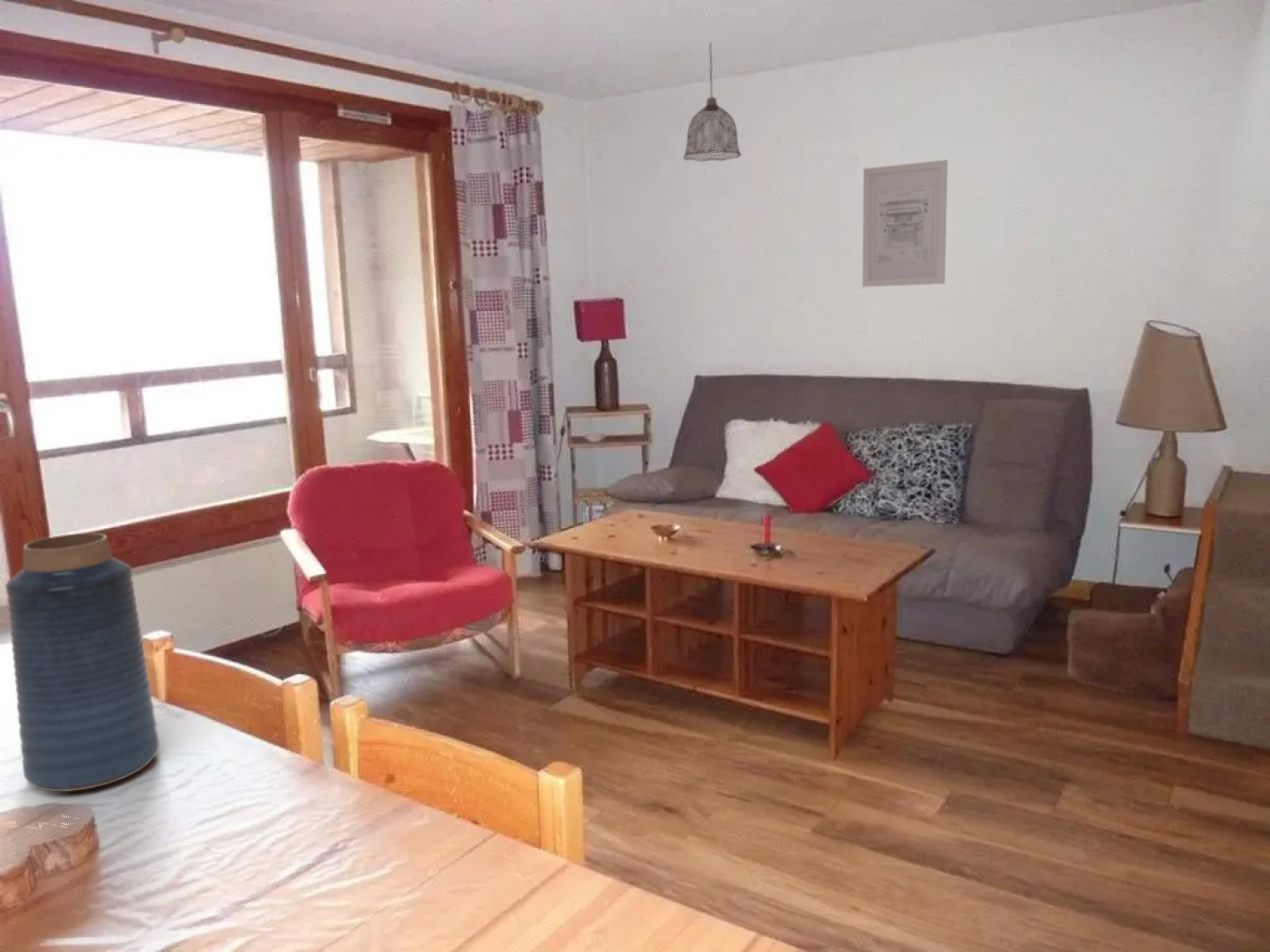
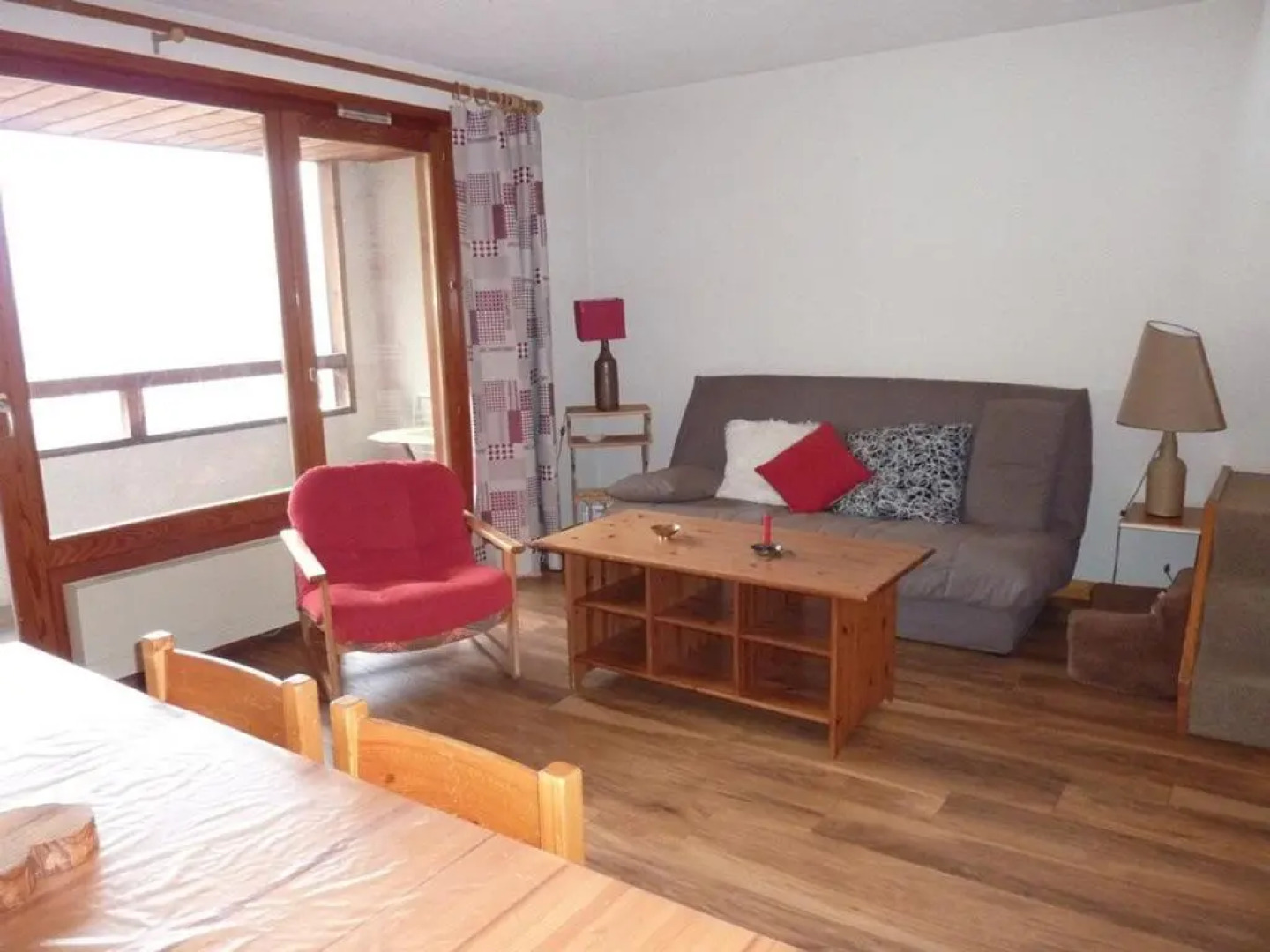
- pendant lamp (711, 100)
- wall art (903, 225)
- vase (80, 656)
